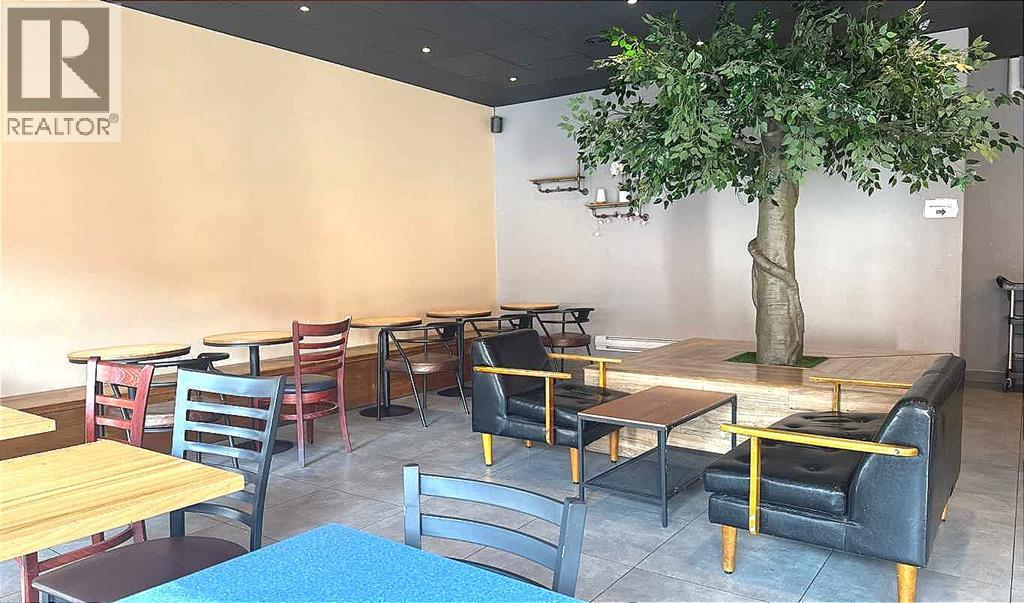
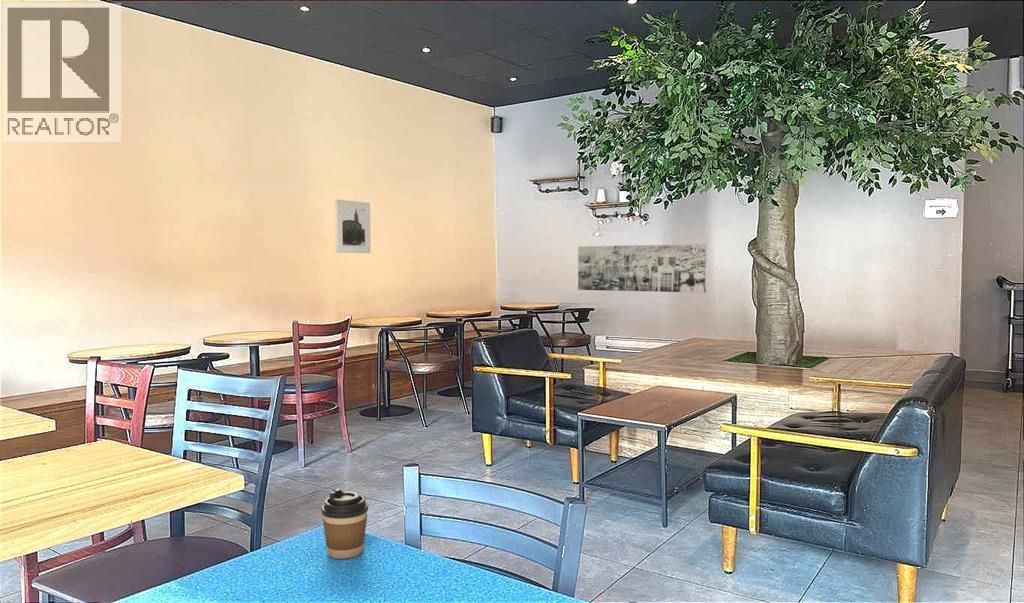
+ coffee cup (345, 521)
+ wall art (638, 268)
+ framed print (353, 227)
